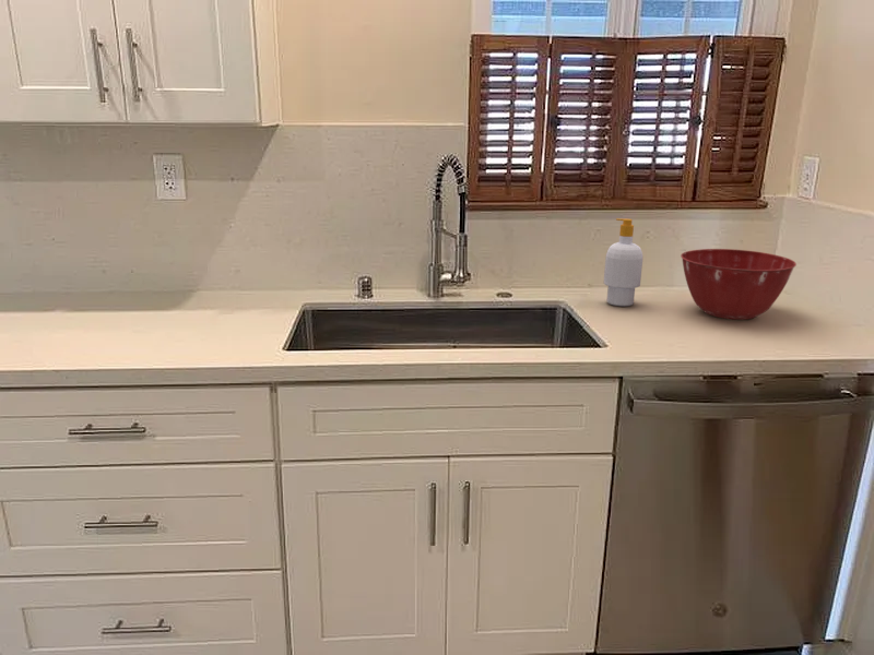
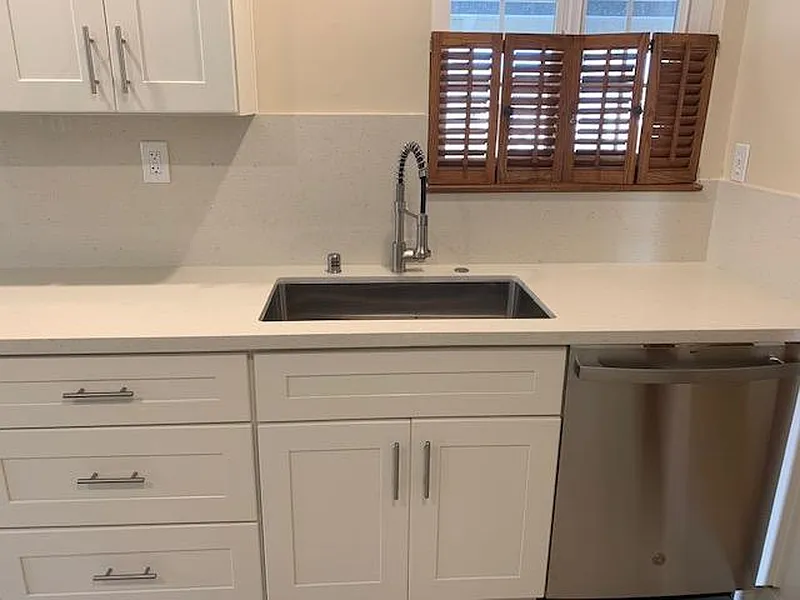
- mixing bowl (733, 285)
- soap bottle (623, 262)
